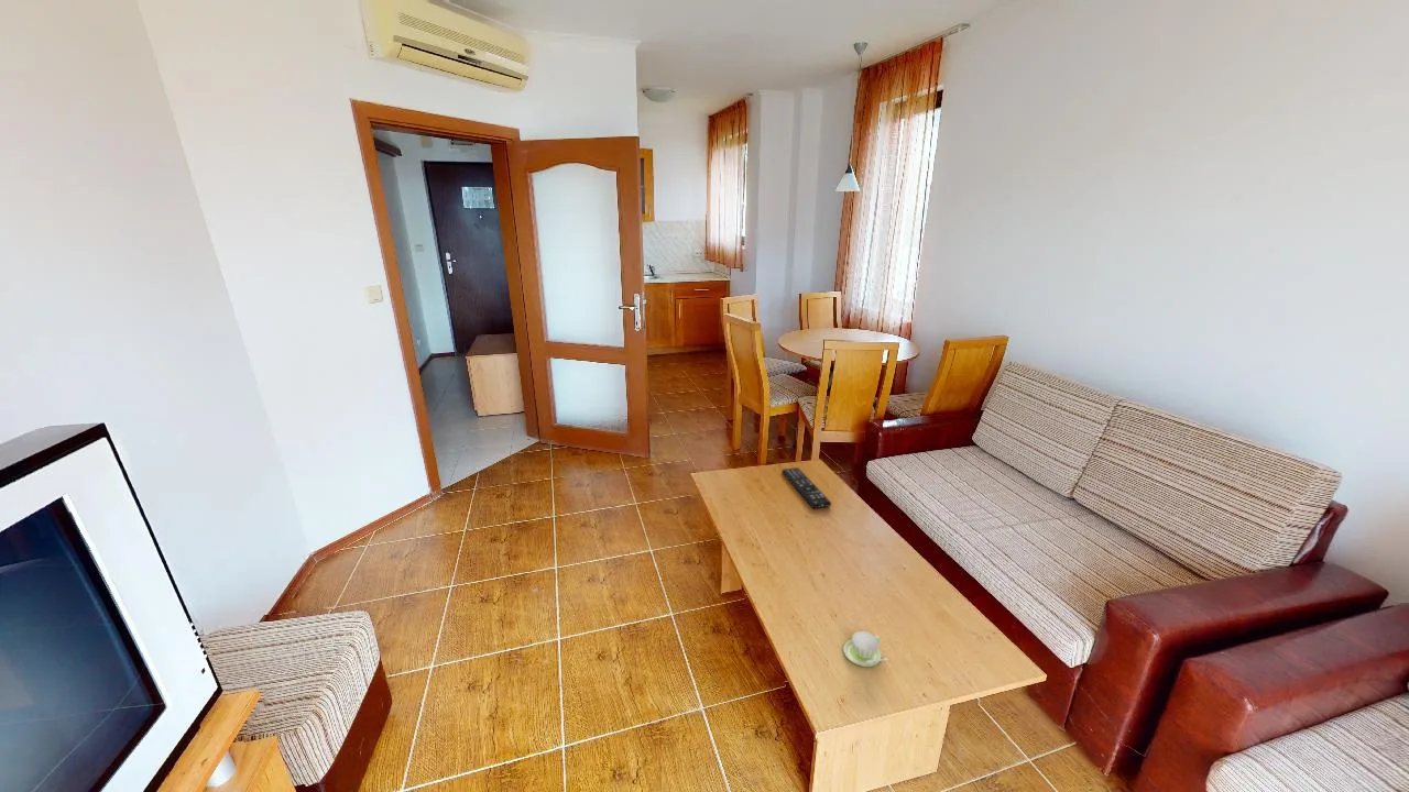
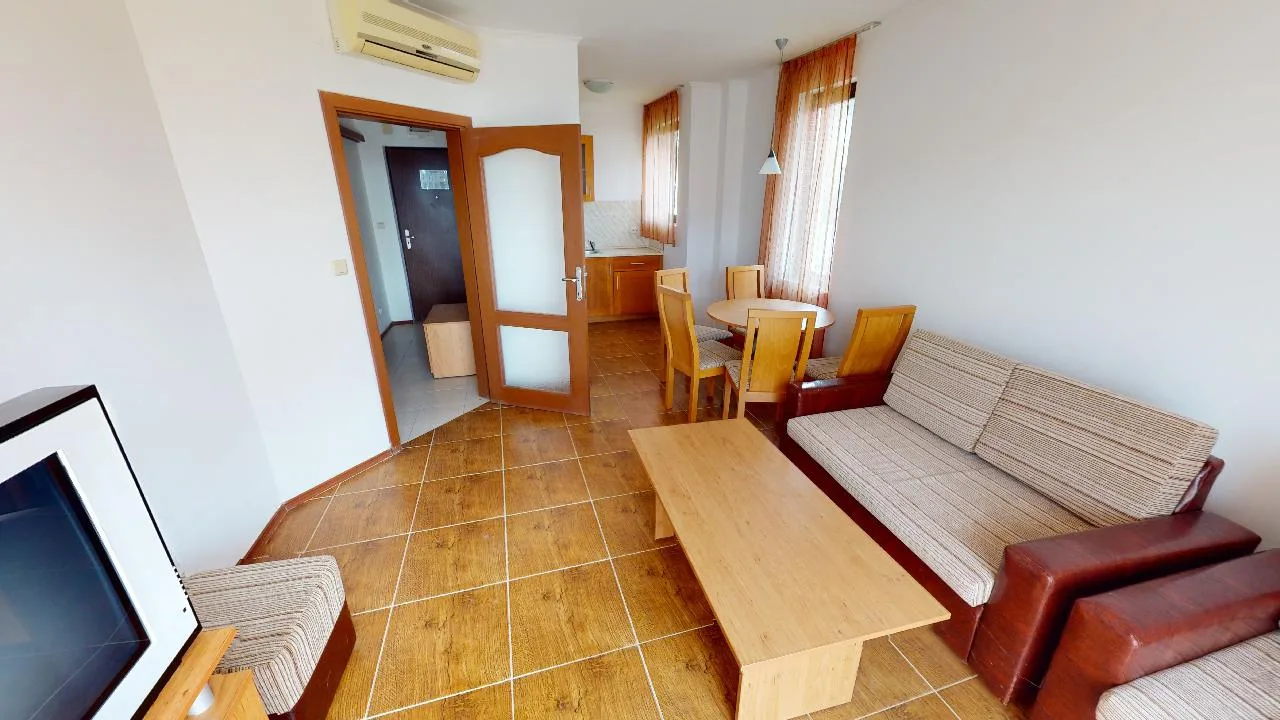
- cup (863, 646)
- remote control (805, 486)
